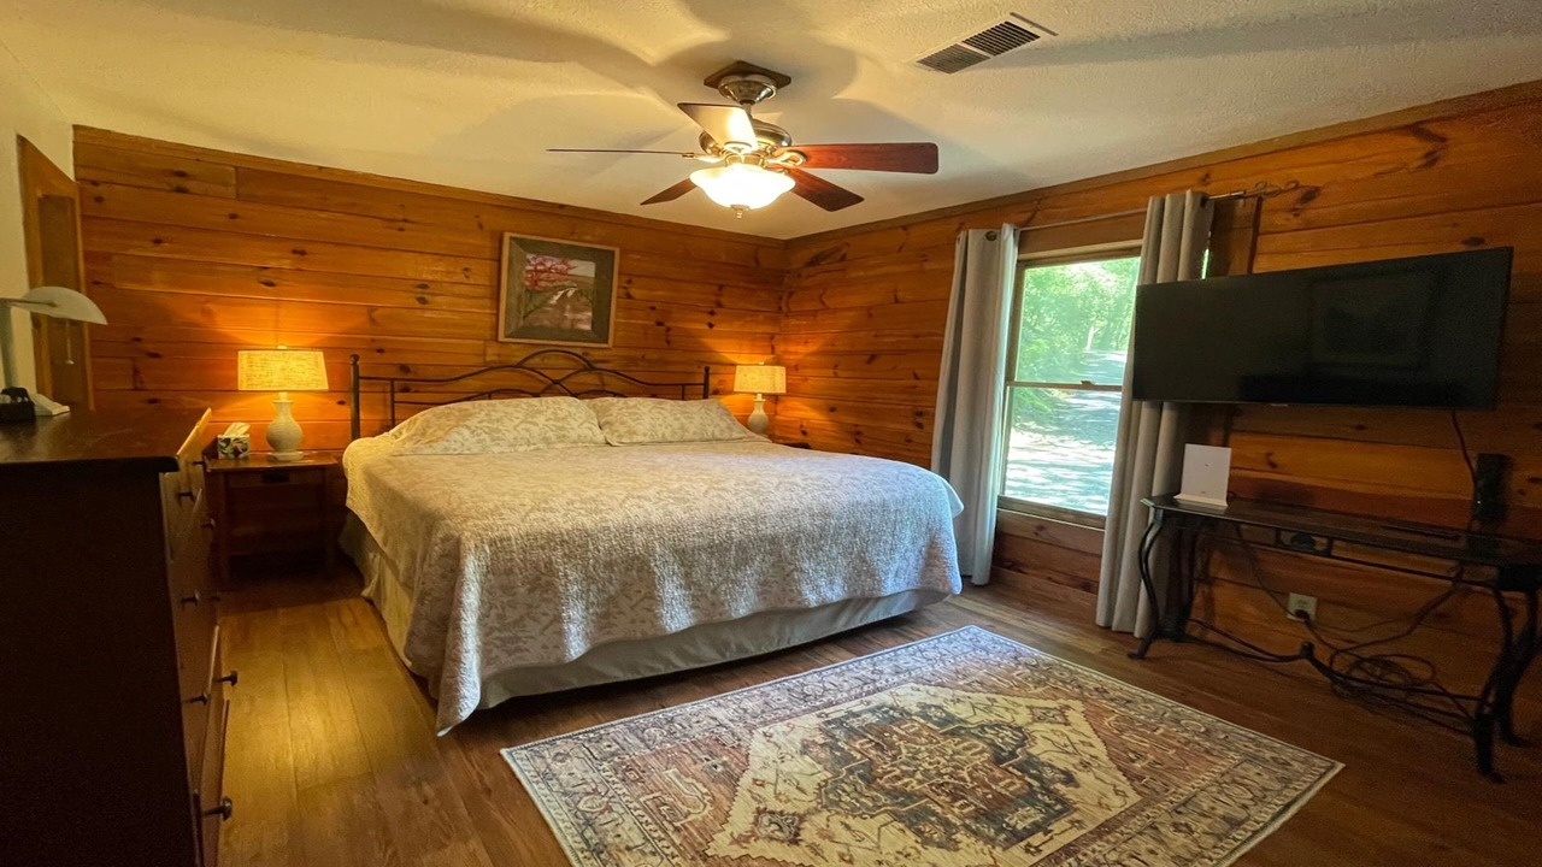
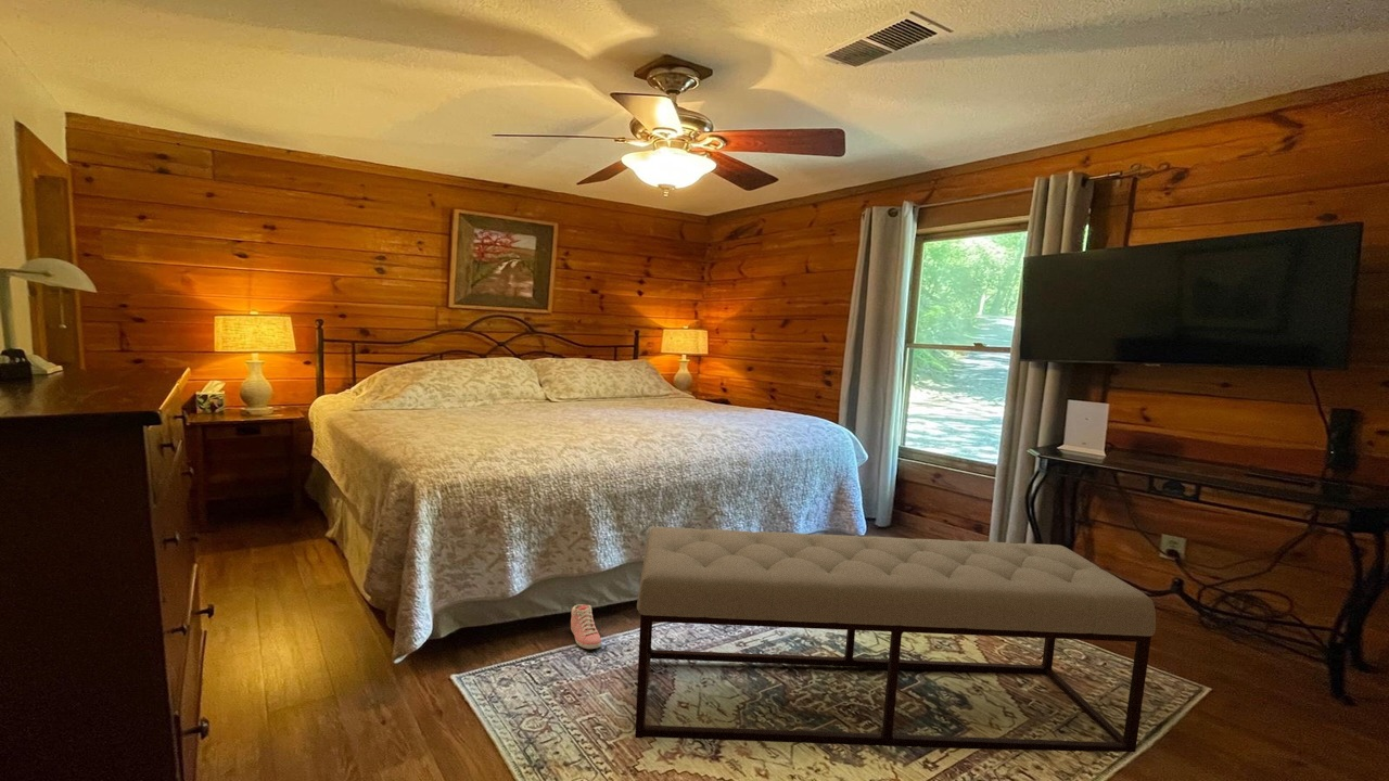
+ bench (871, 629)
+ sneaker (584, 624)
